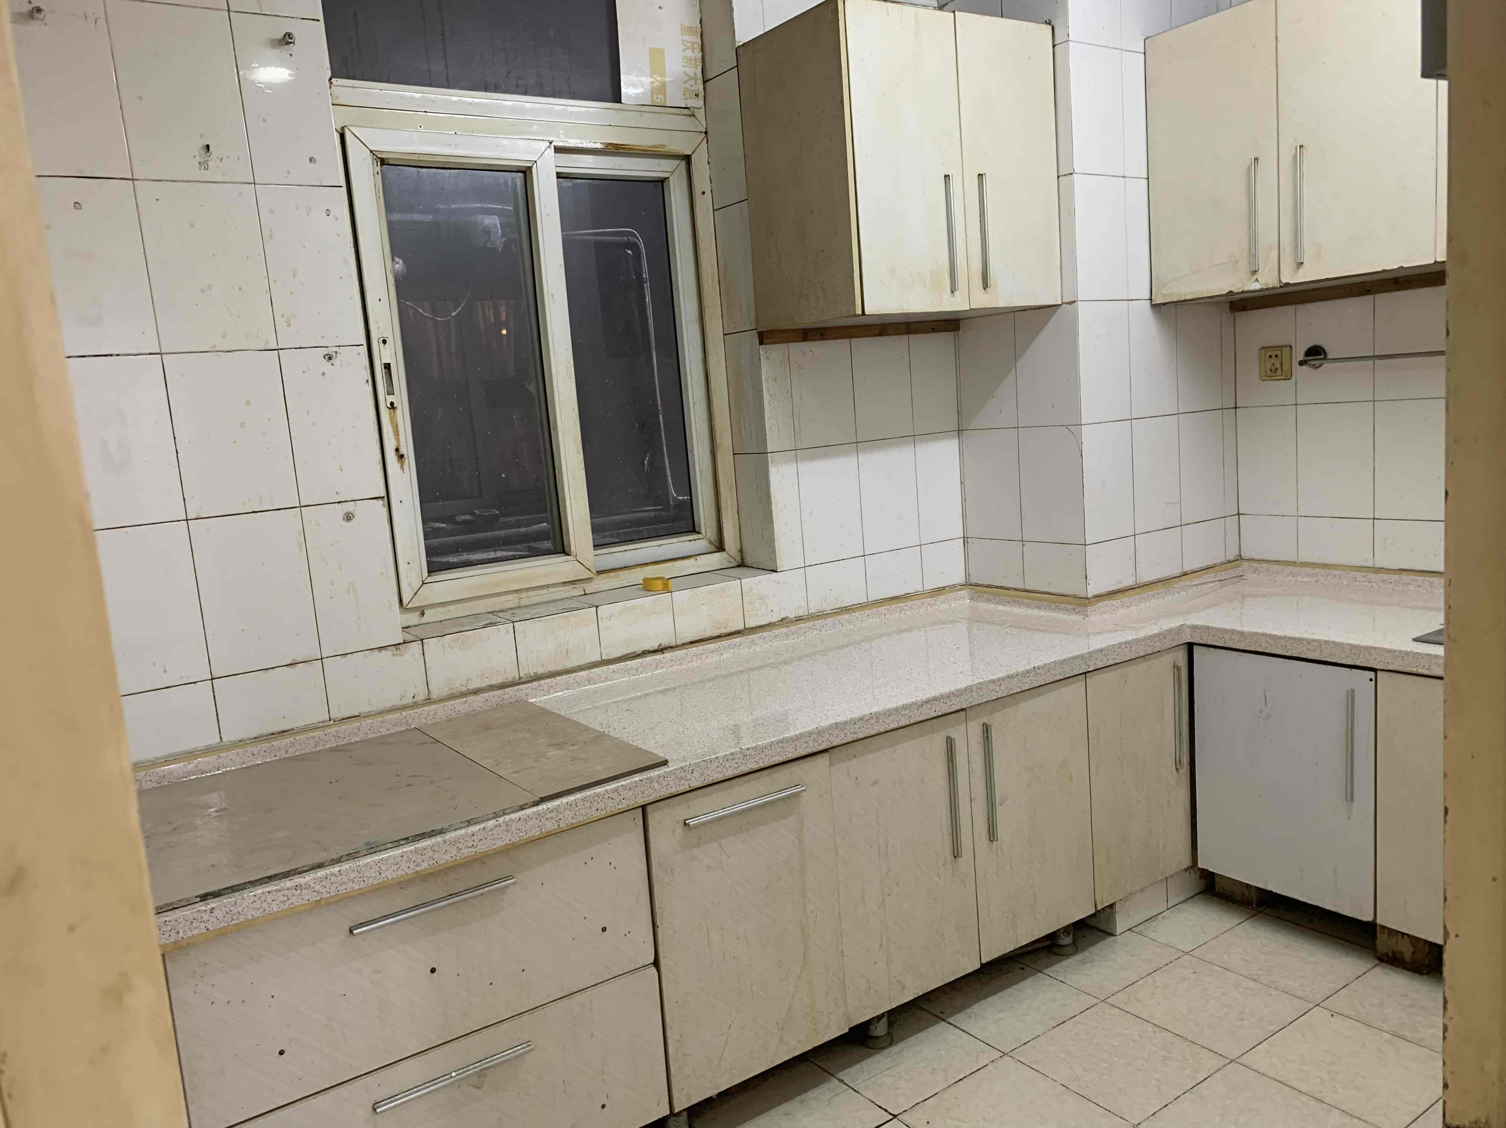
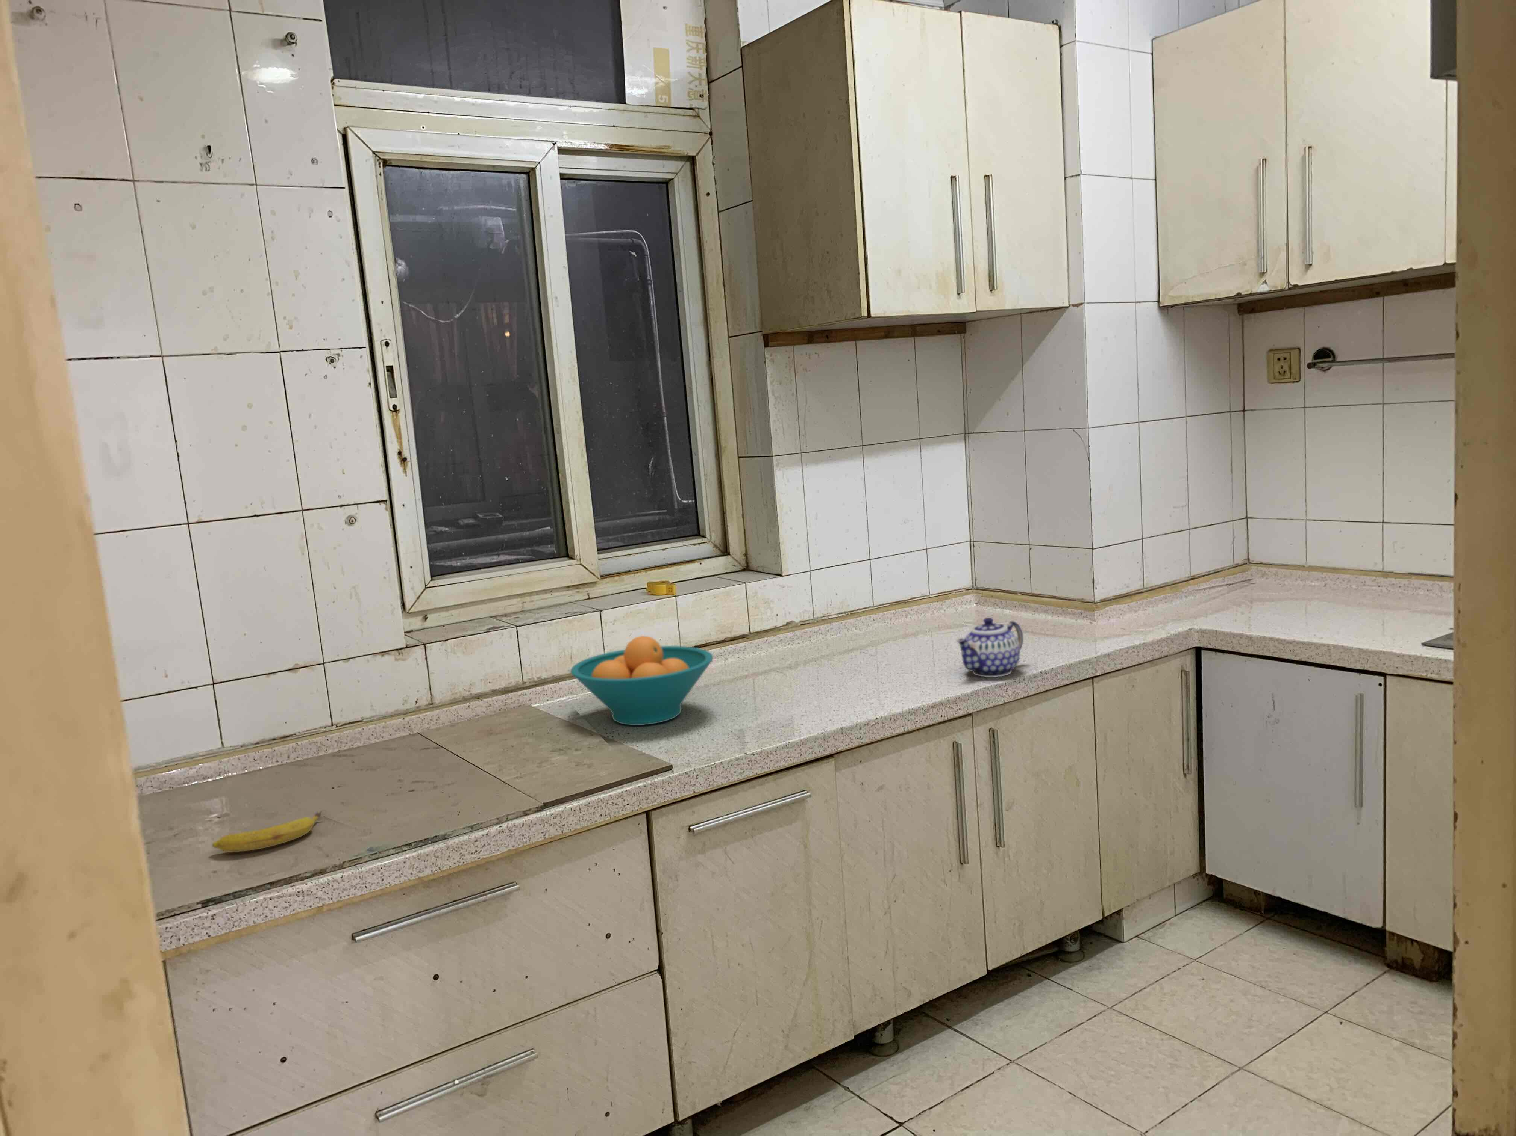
+ banana (270, 829)
+ teapot (991, 644)
+ fruit bowl (643, 677)
